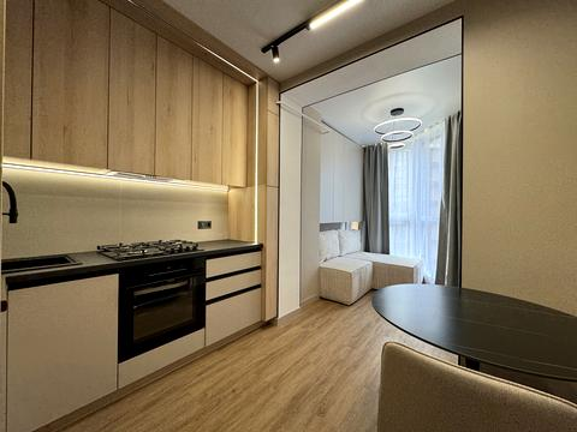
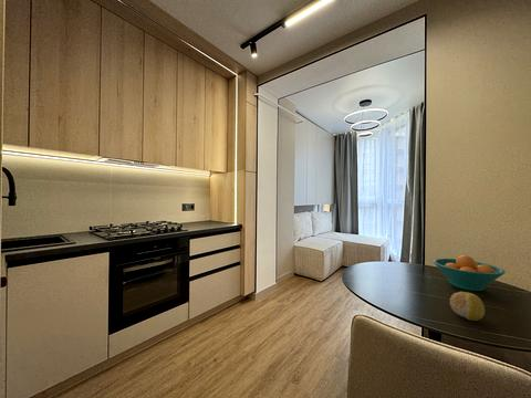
+ fruit bowl (466, 271)
+ fruit (466, 305)
